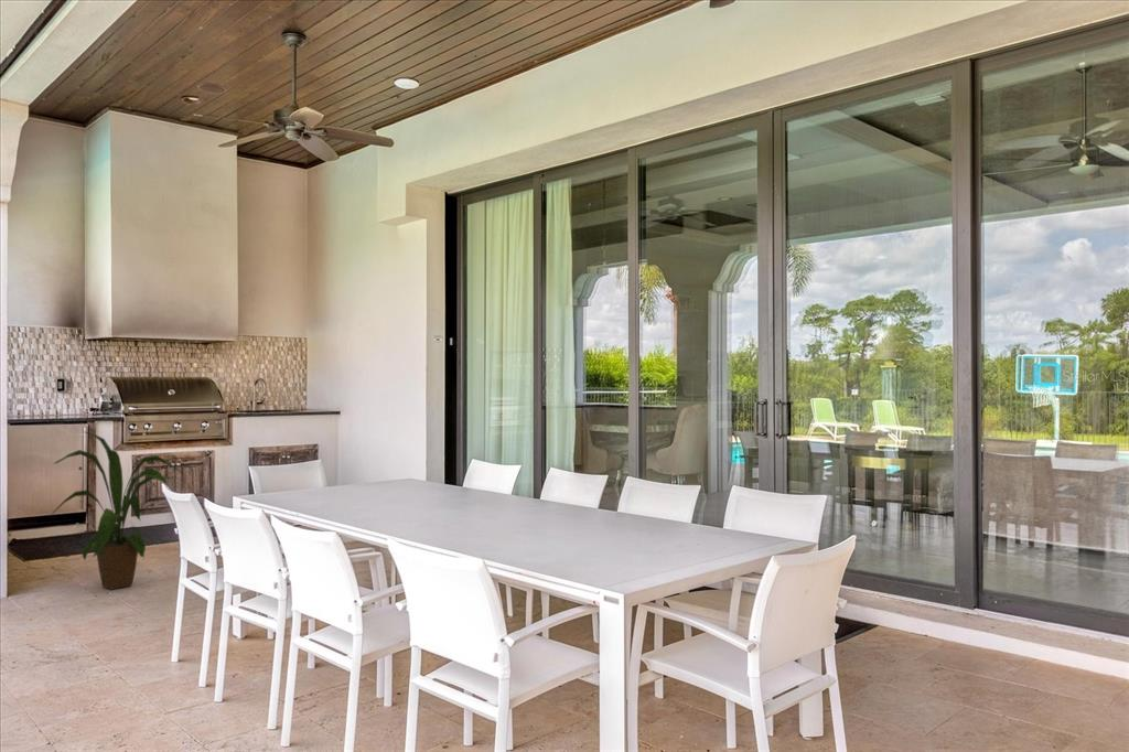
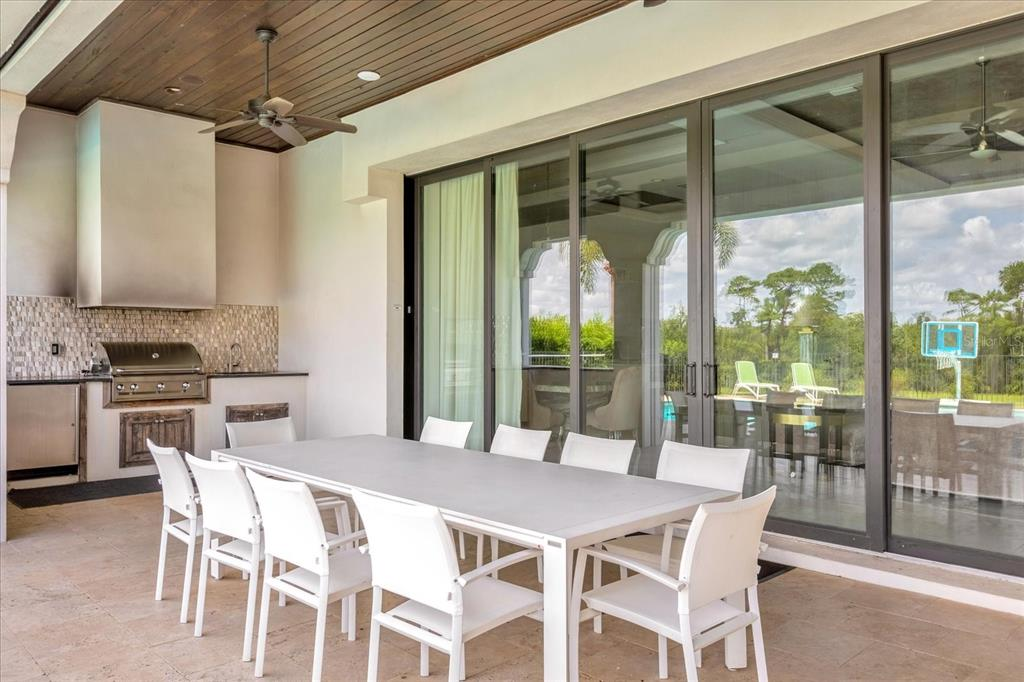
- house plant (120, 511)
